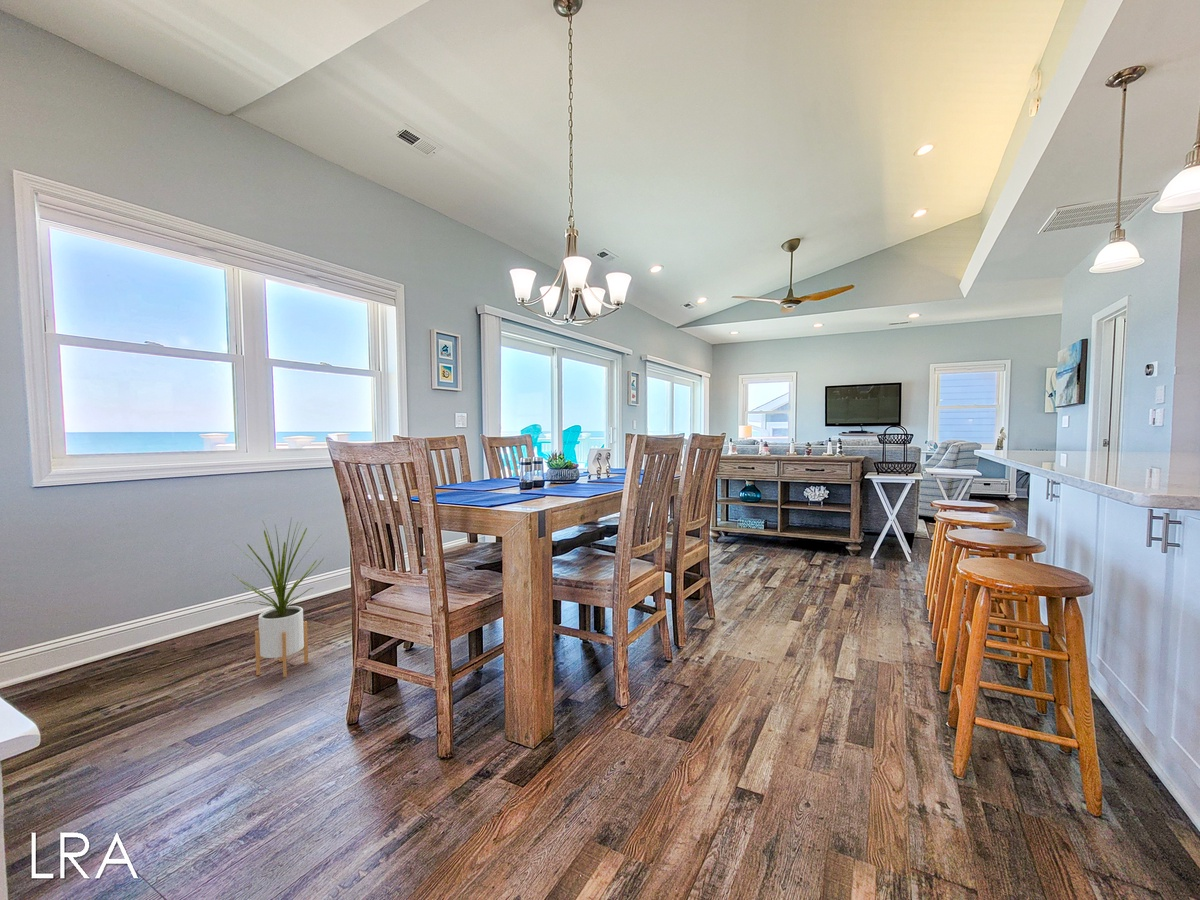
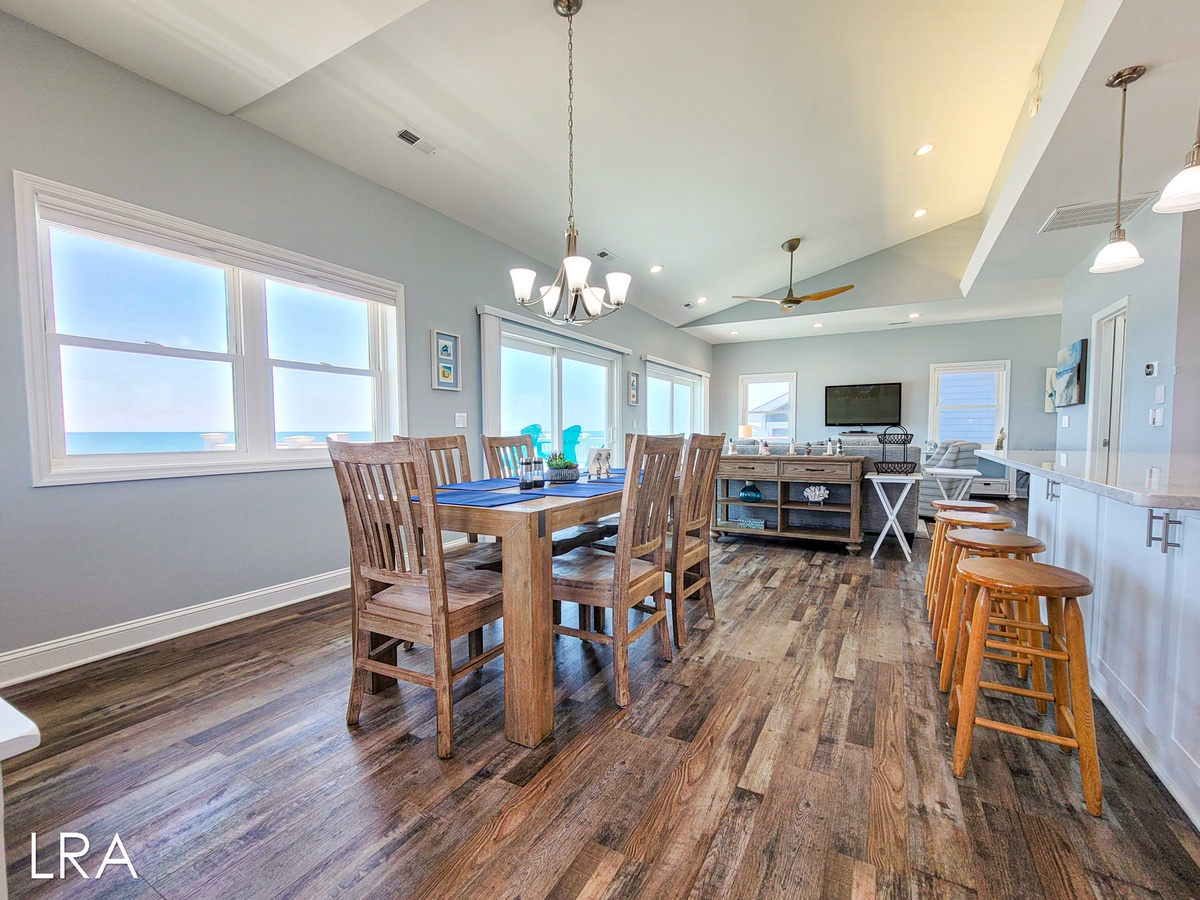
- house plant (278, 594)
